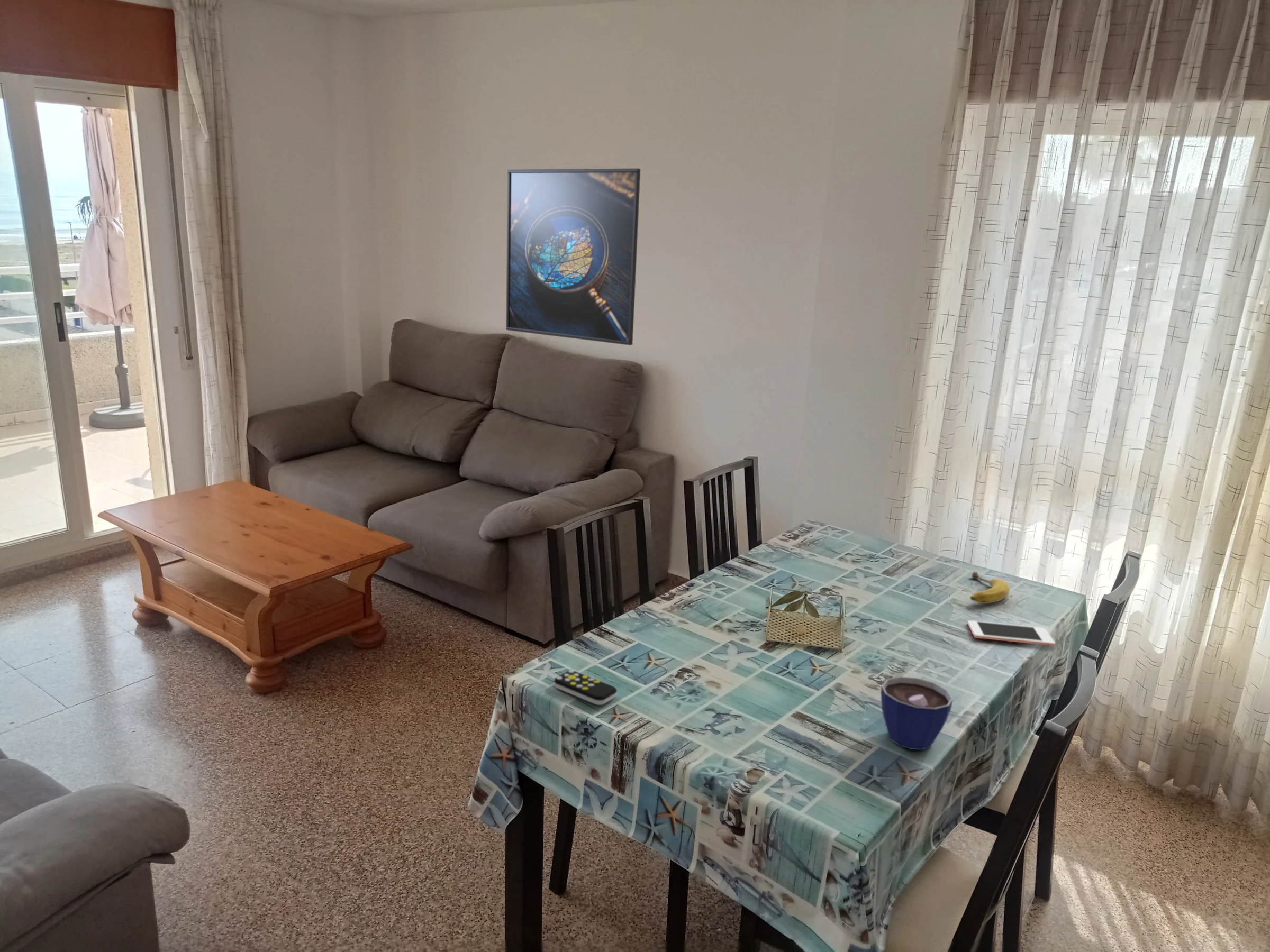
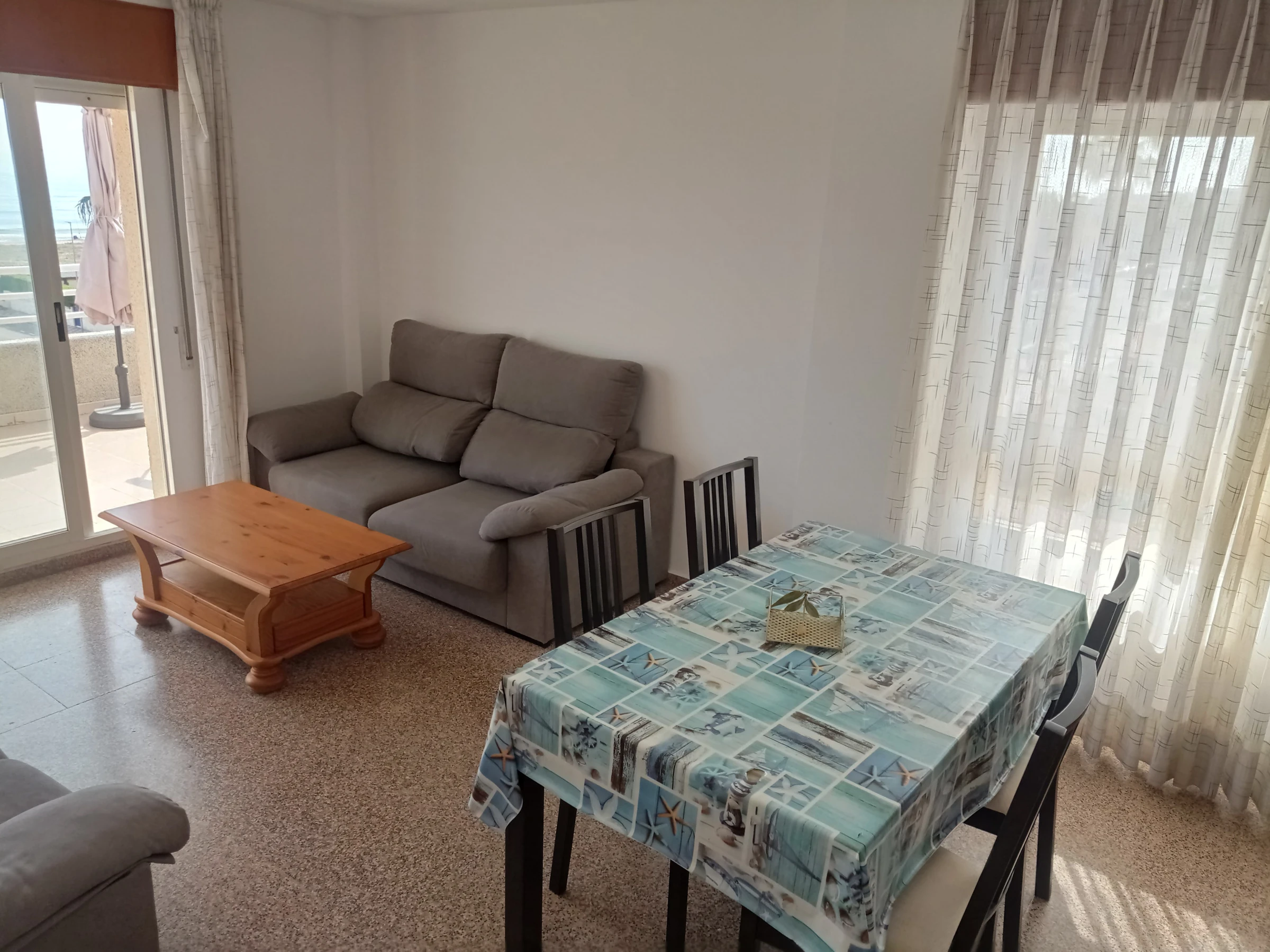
- cup (917, 710)
- cell phone (1010, 633)
- remote control (585, 686)
- fruit (981, 591)
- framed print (568, 255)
